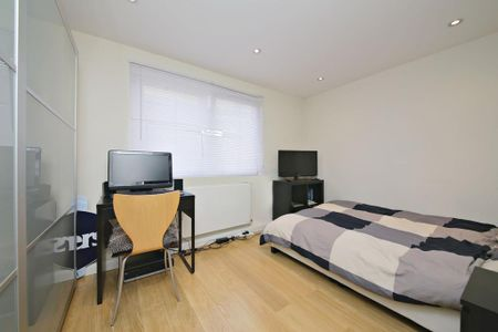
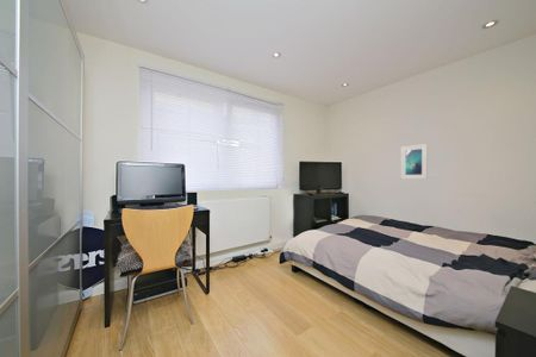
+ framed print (413, 162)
